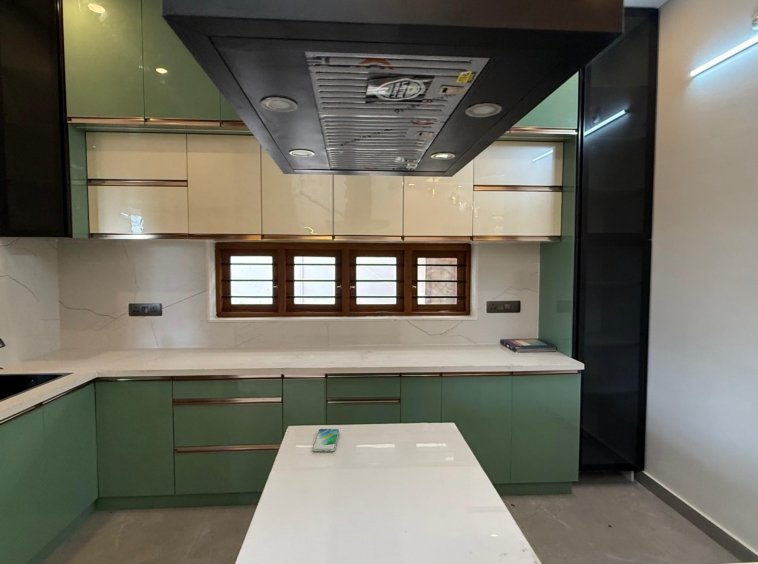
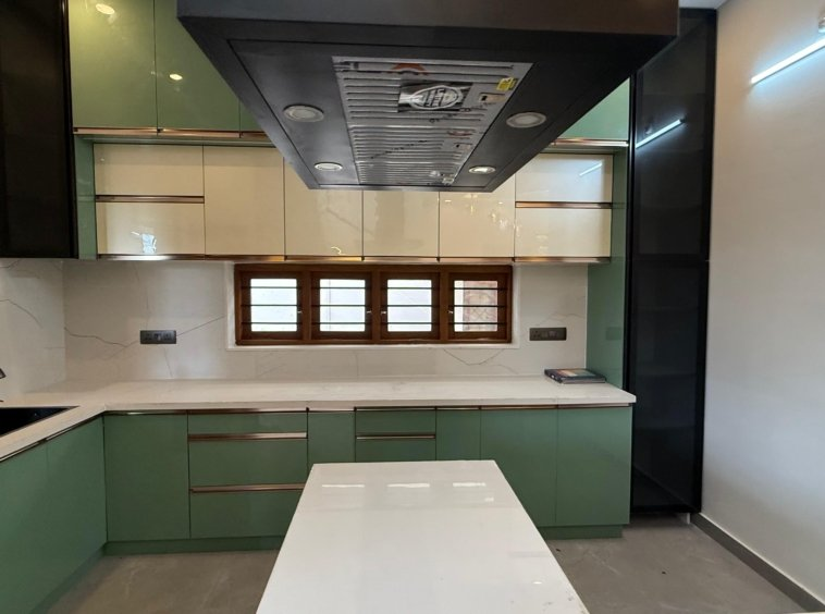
- smartphone (326, 439)
